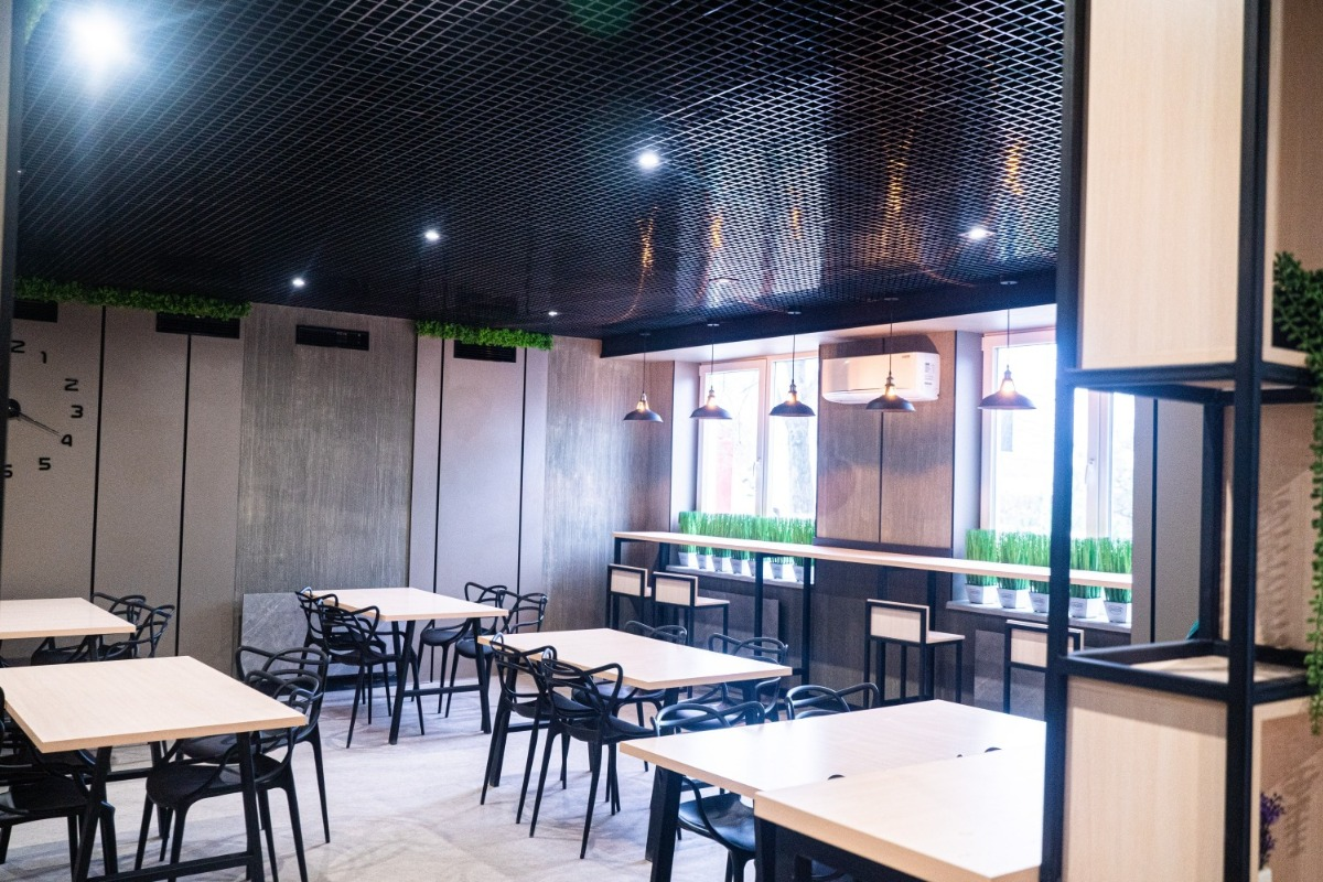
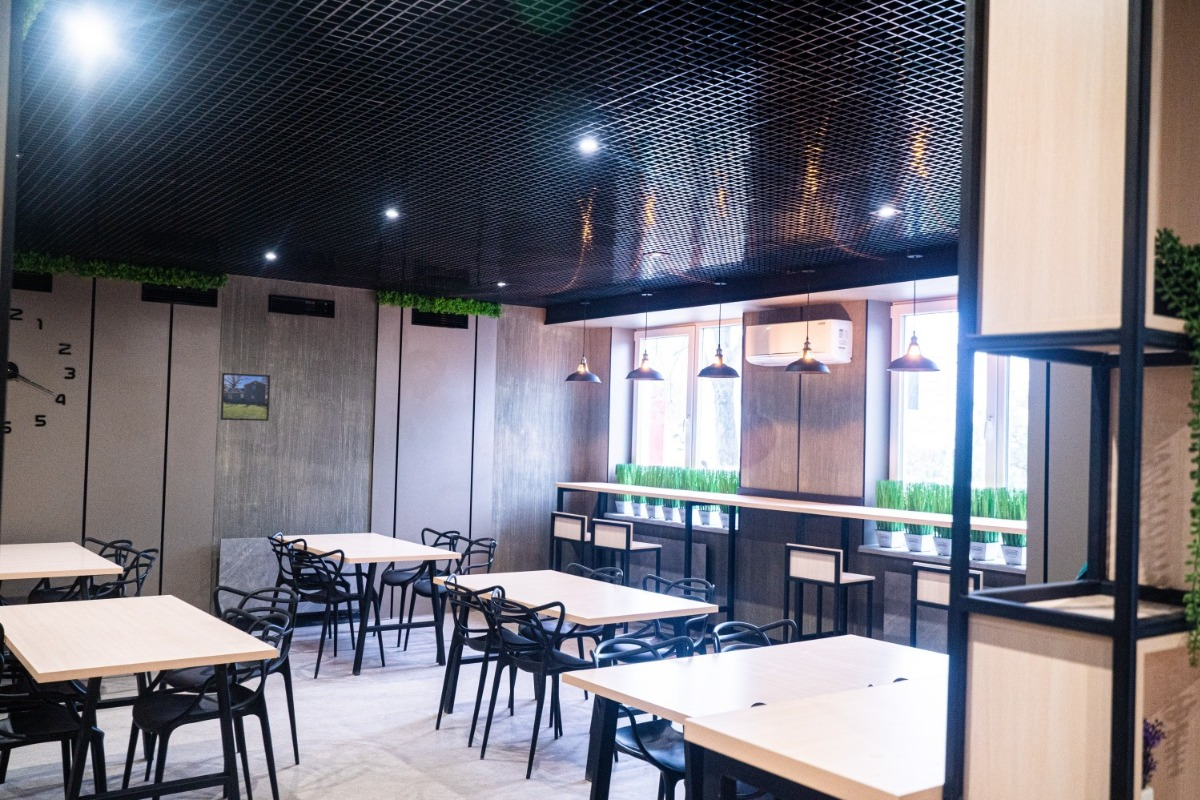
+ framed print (245, 397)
